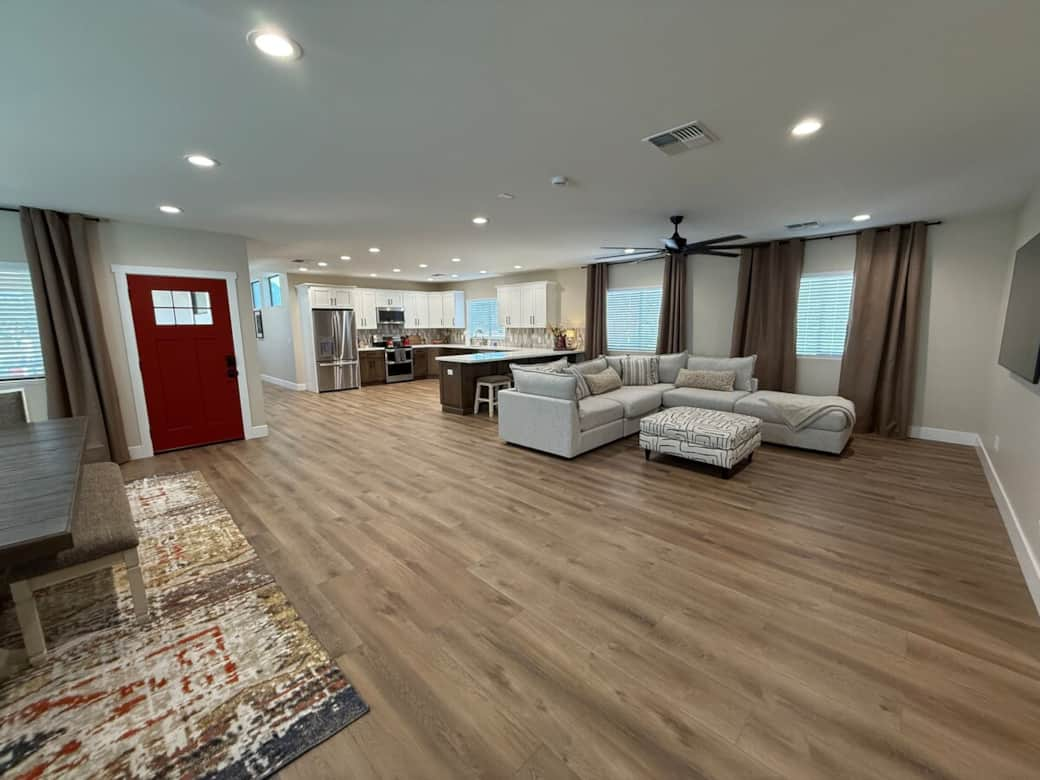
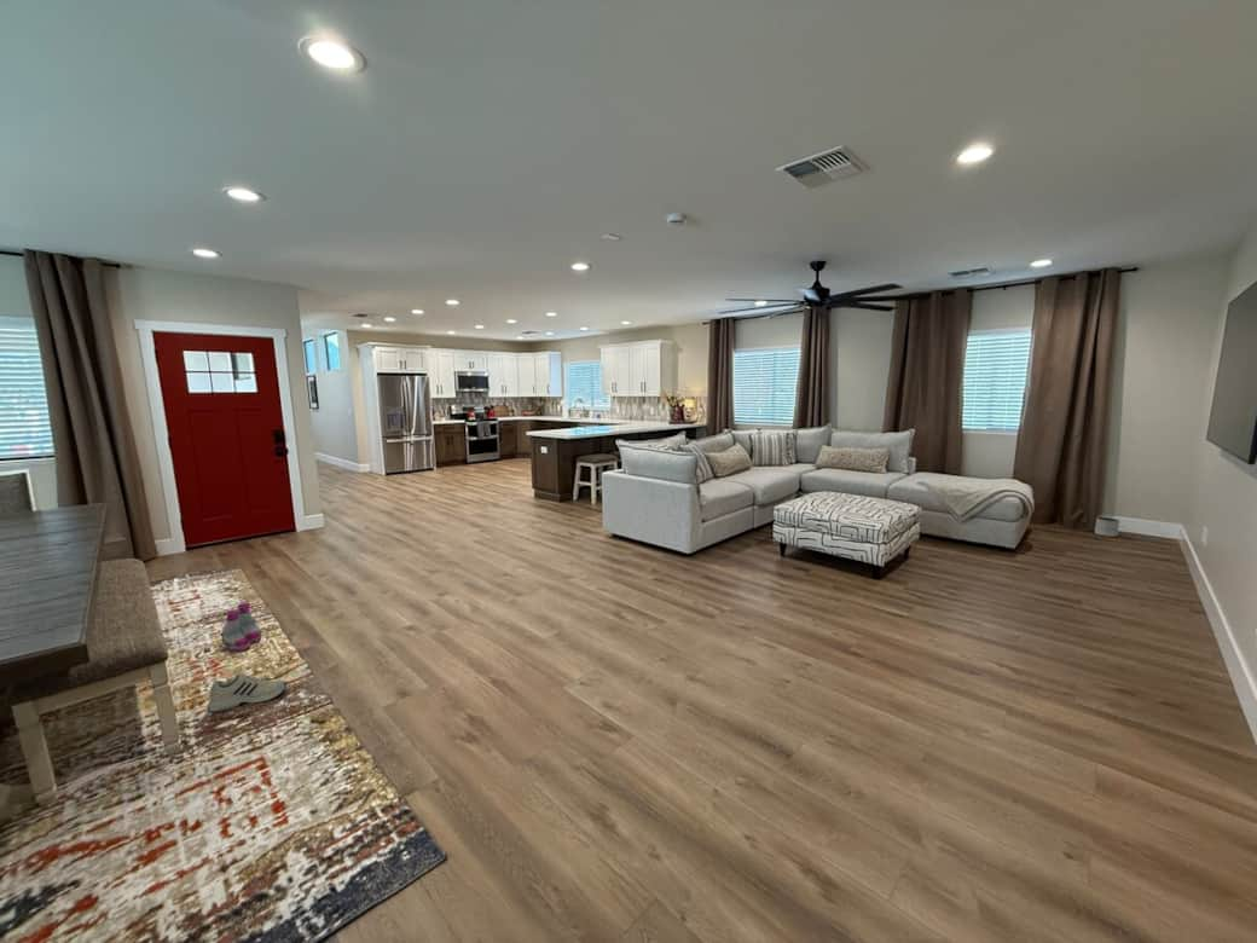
+ boots (241, 624)
+ planter (1106, 526)
+ shoe (248, 687)
